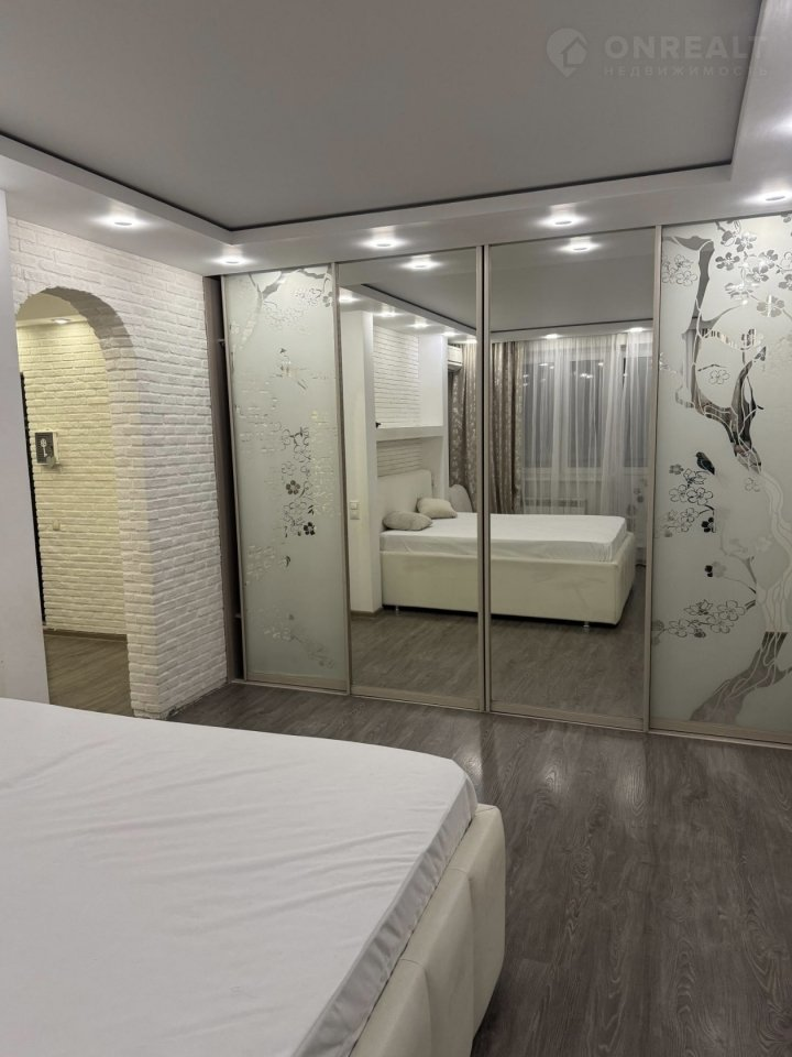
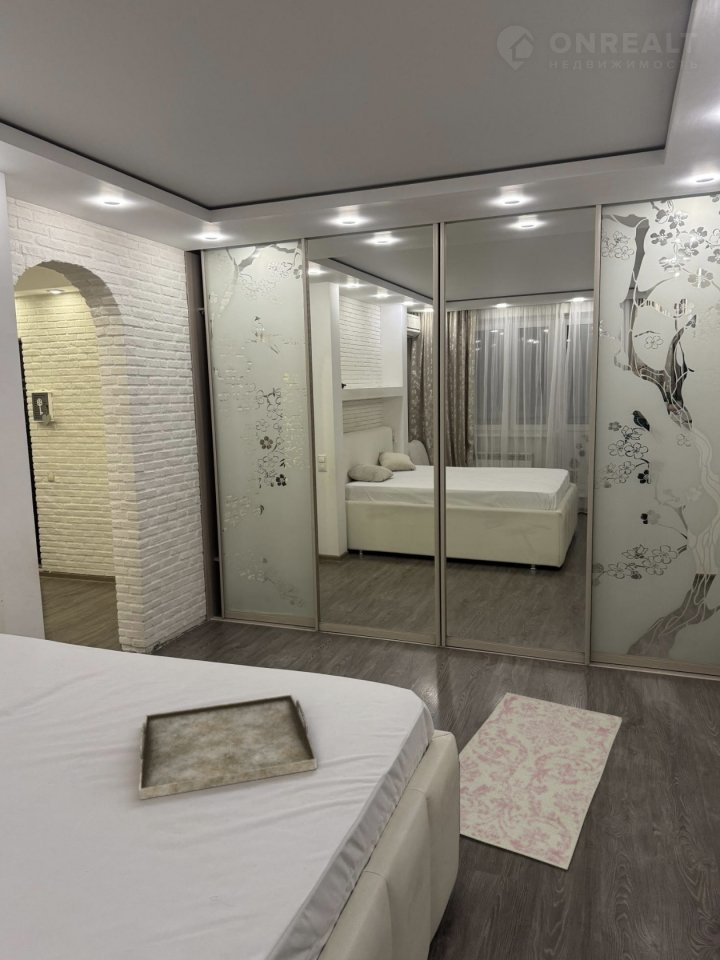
+ rug (530, 761)
+ serving tray (224, 732)
